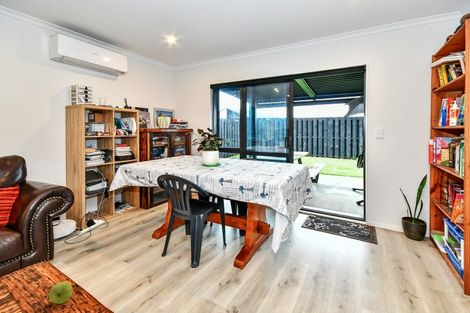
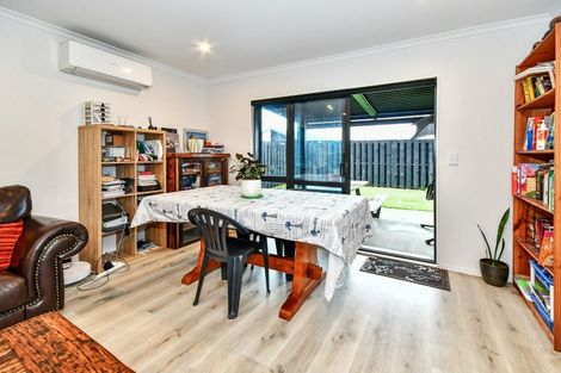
- apple (61, 292)
